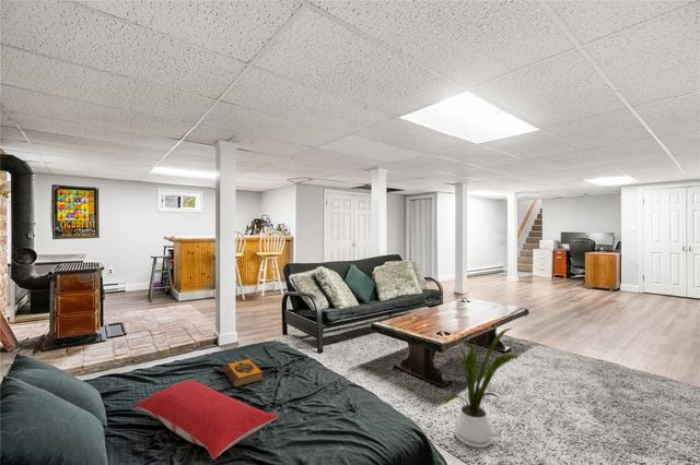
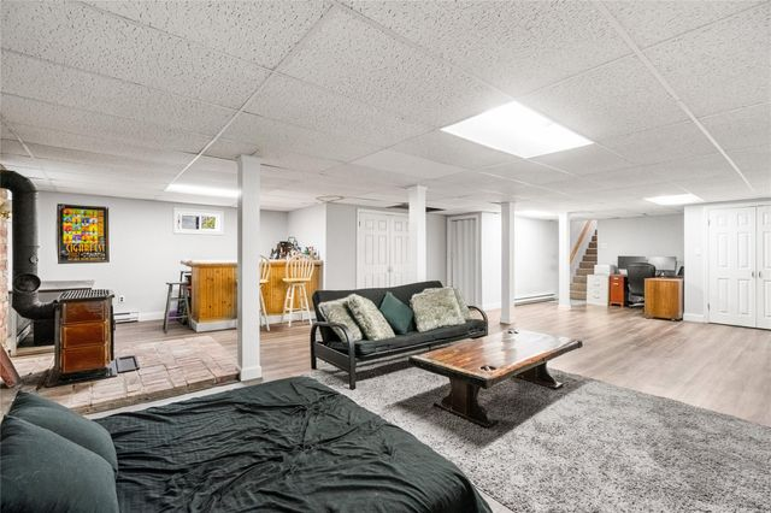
- pillow (202, 412)
- house plant (478, 383)
- hardback book (242, 371)
